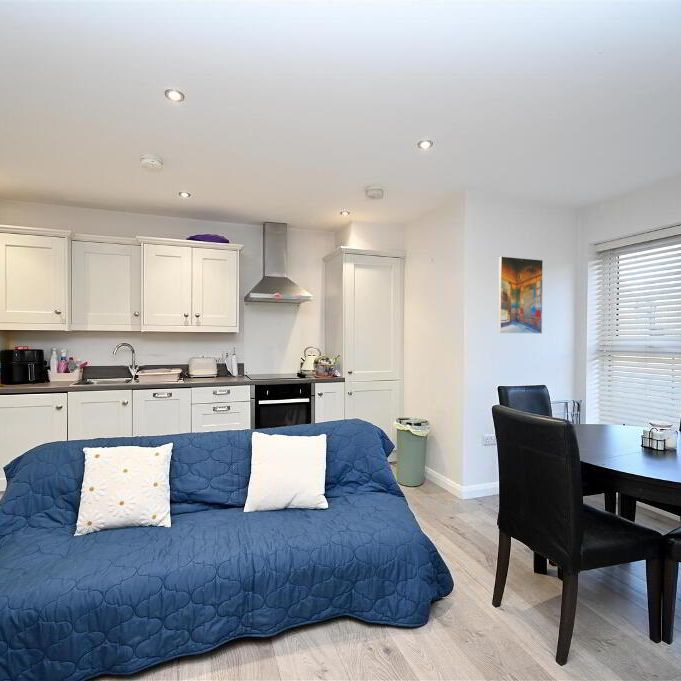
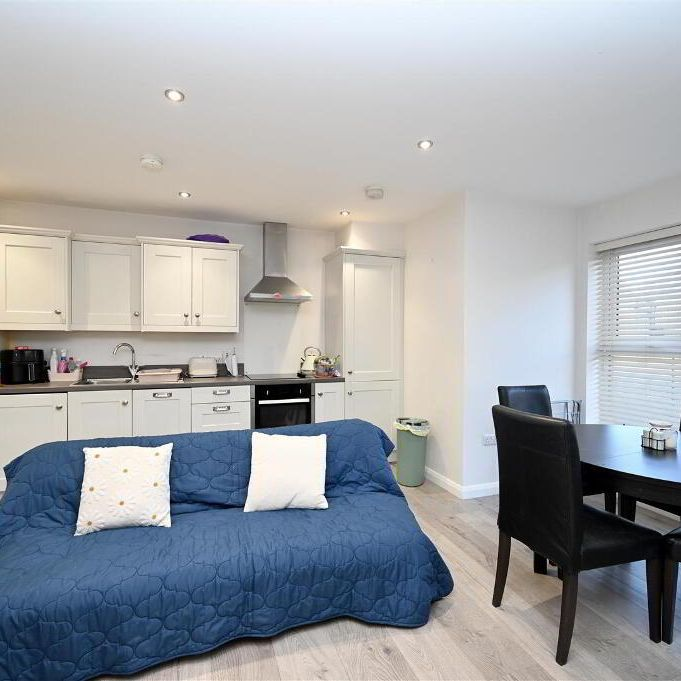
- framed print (520, 295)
